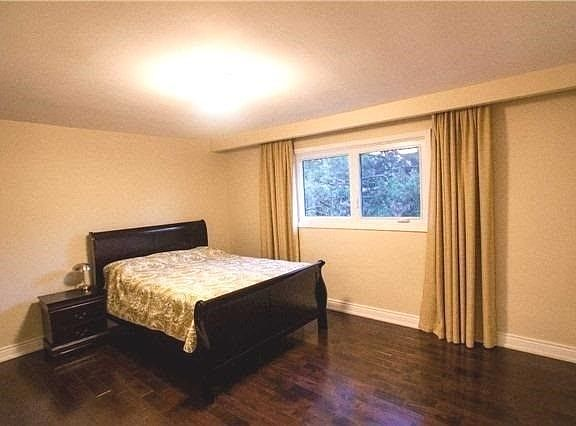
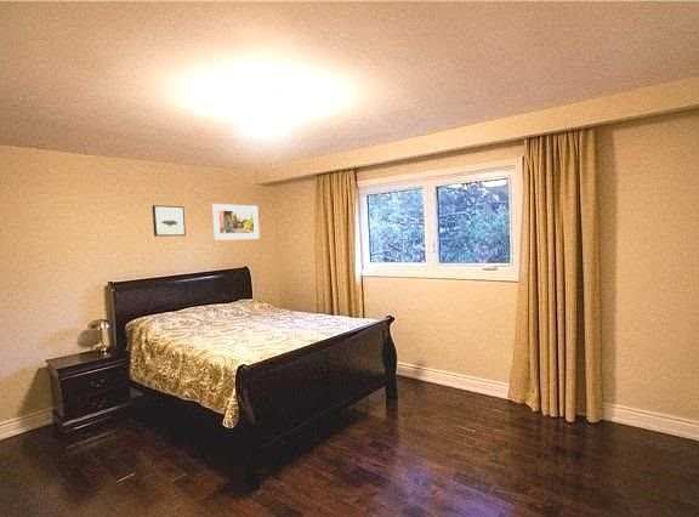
+ wall art (169, 221)
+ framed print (237, 222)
